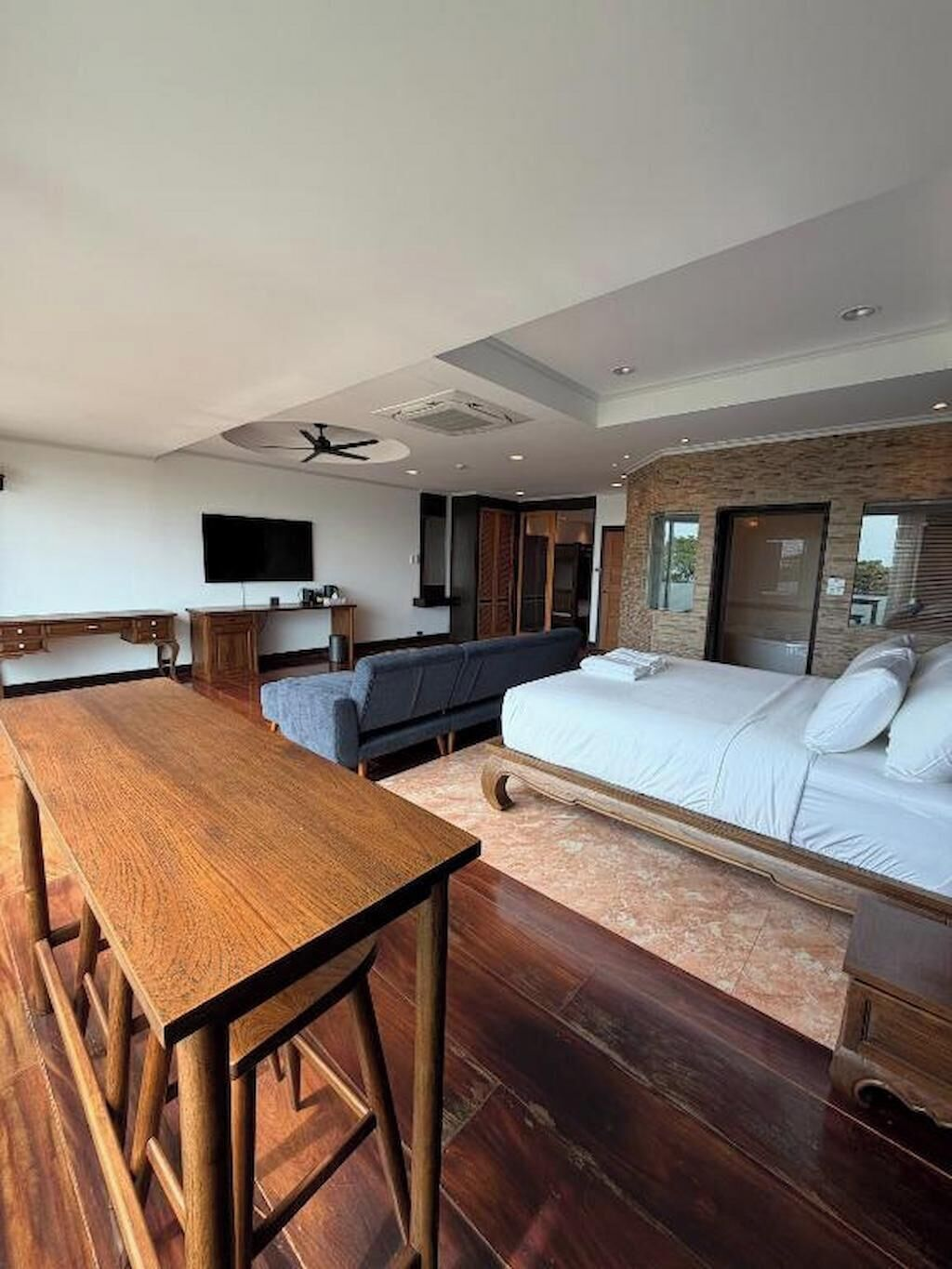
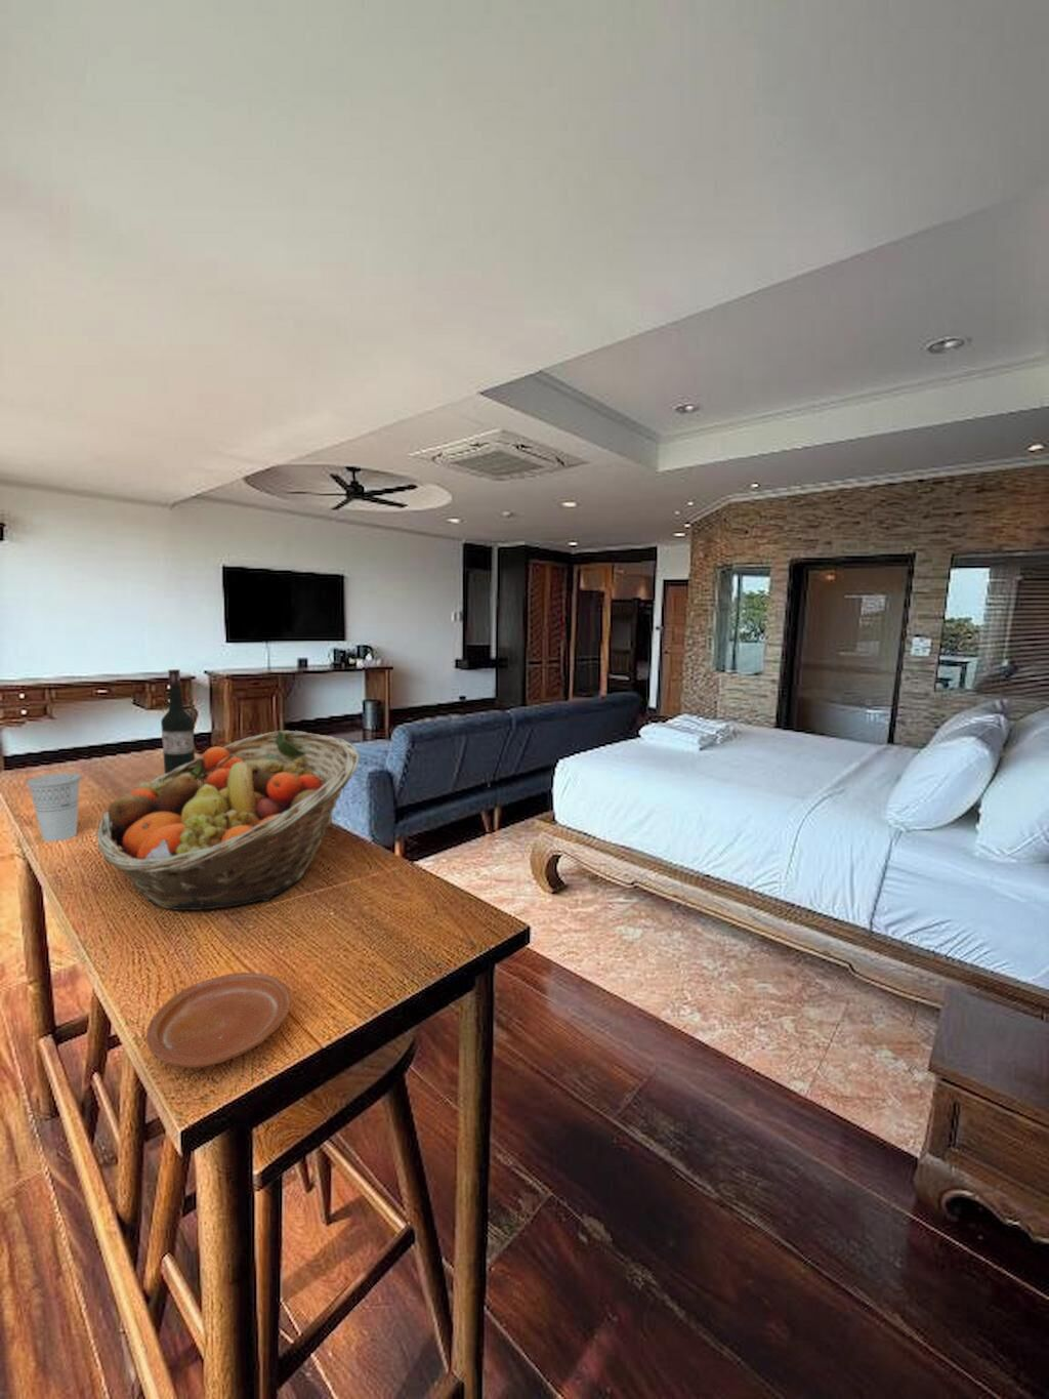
+ cup (56, 807)
+ fruit basket (235, 807)
+ plate (221, 1024)
+ wine bottle (177, 733)
